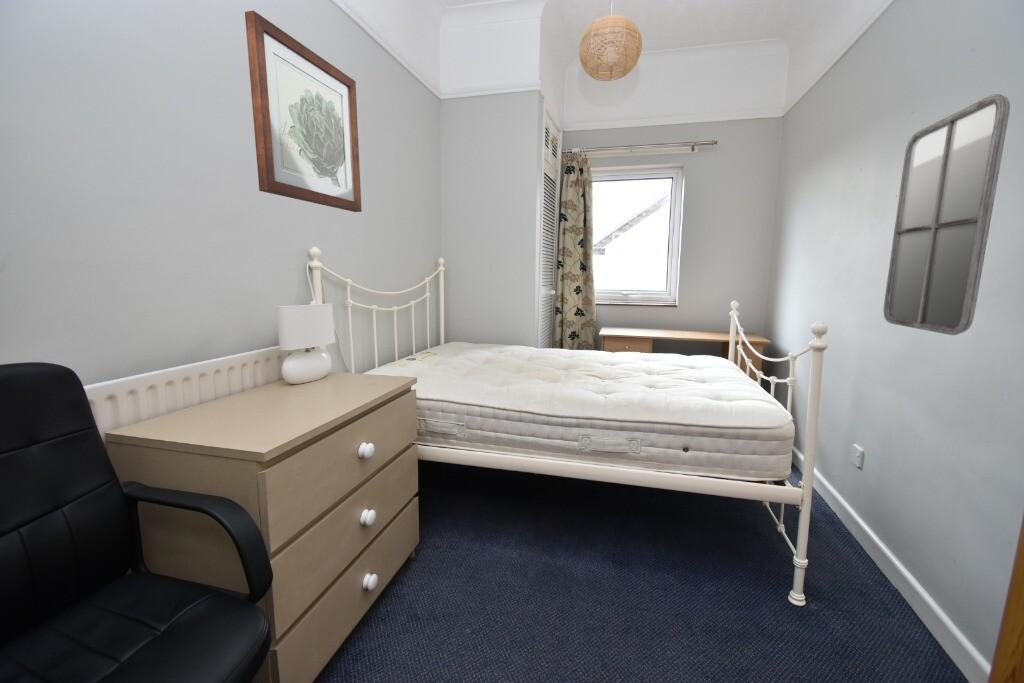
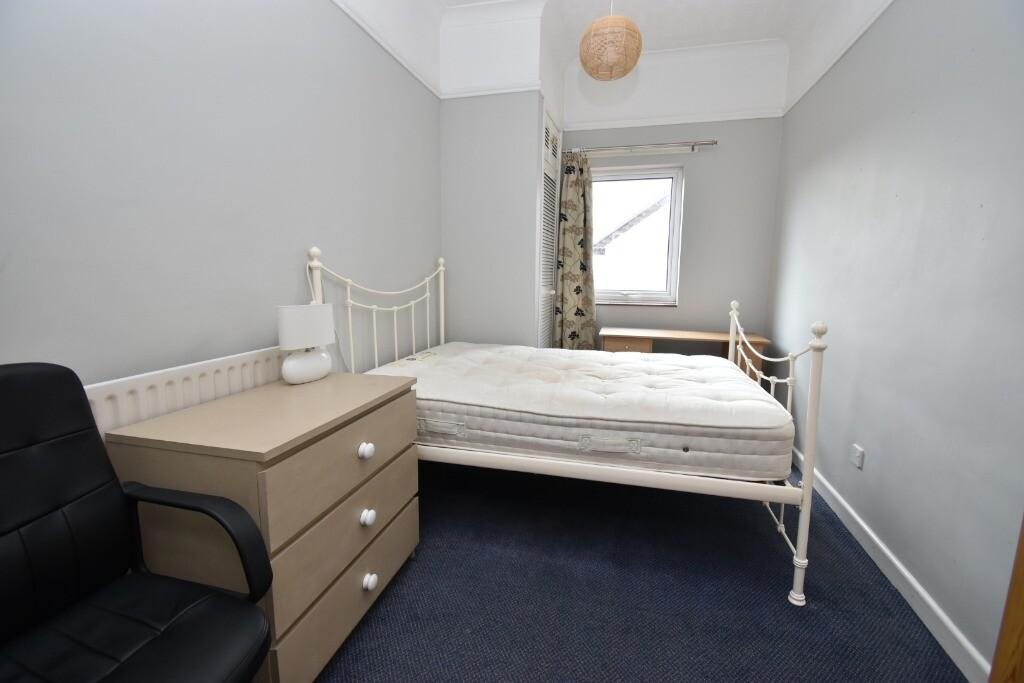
- home mirror (936, 225)
- wall art (313, 129)
